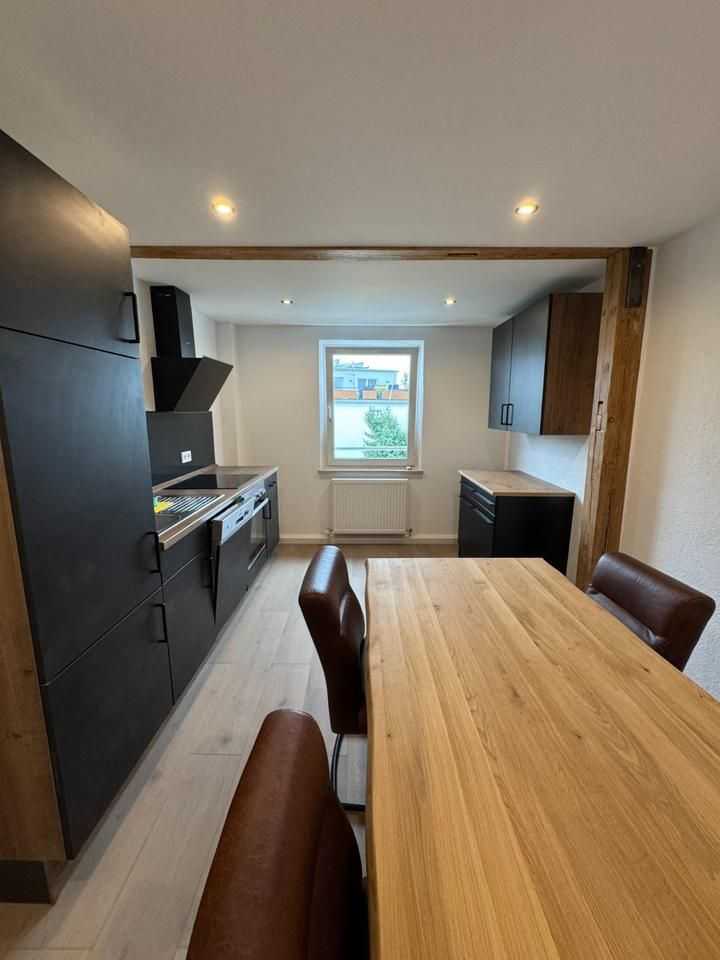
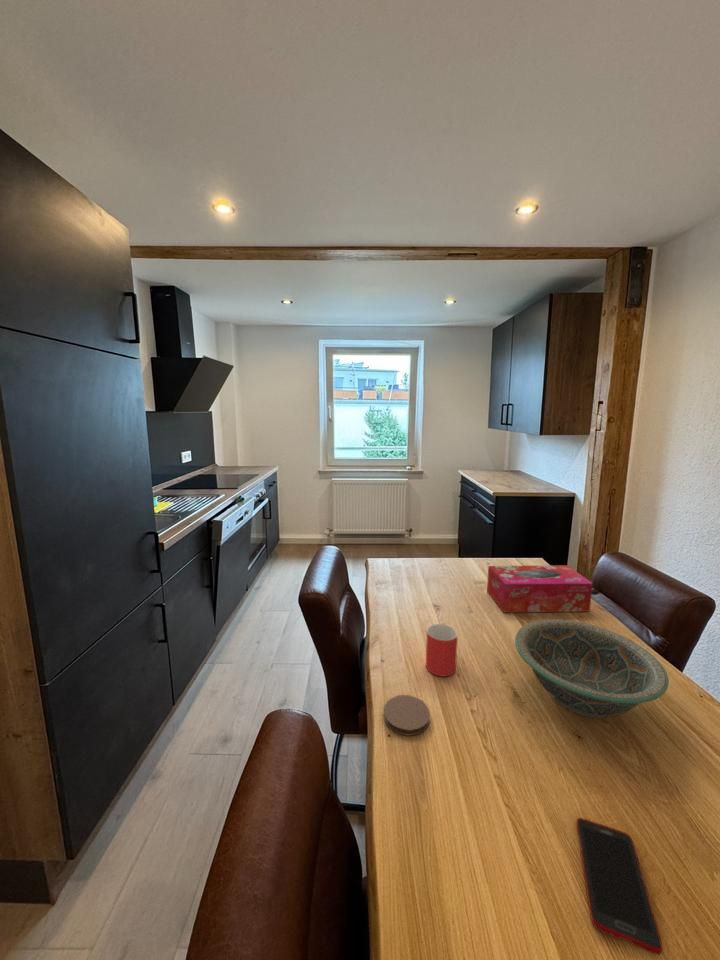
+ cell phone (613, 877)
+ coaster (406, 714)
+ decorative bowl (583, 675)
+ mug (442, 644)
+ tissue box (536, 587)
